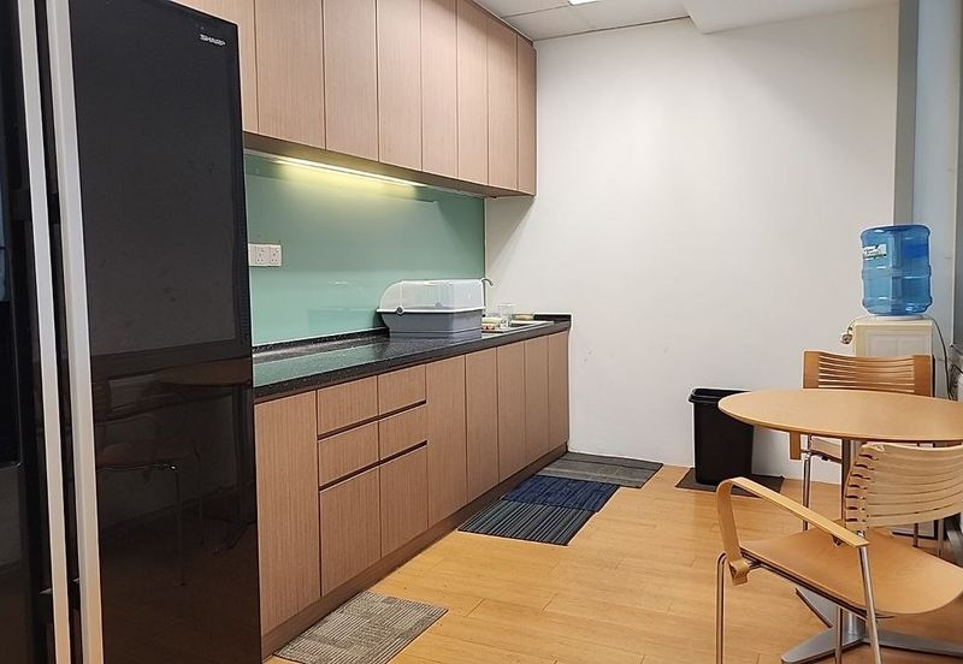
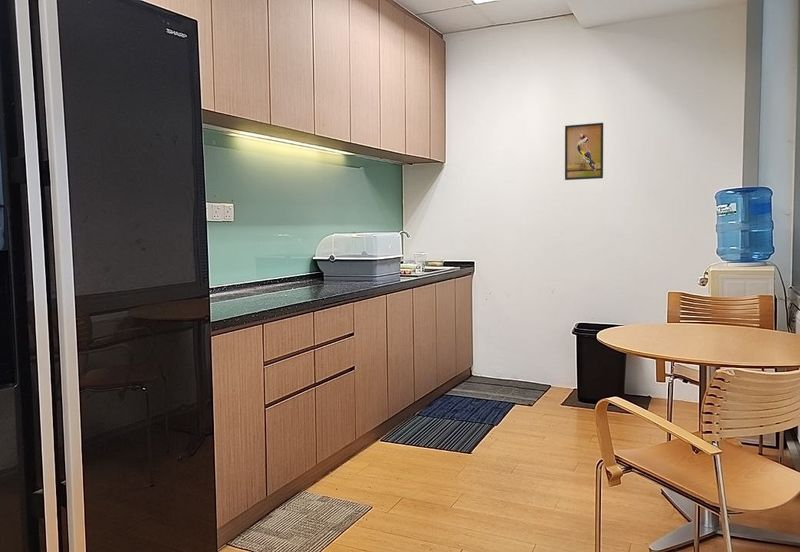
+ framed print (583, 151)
